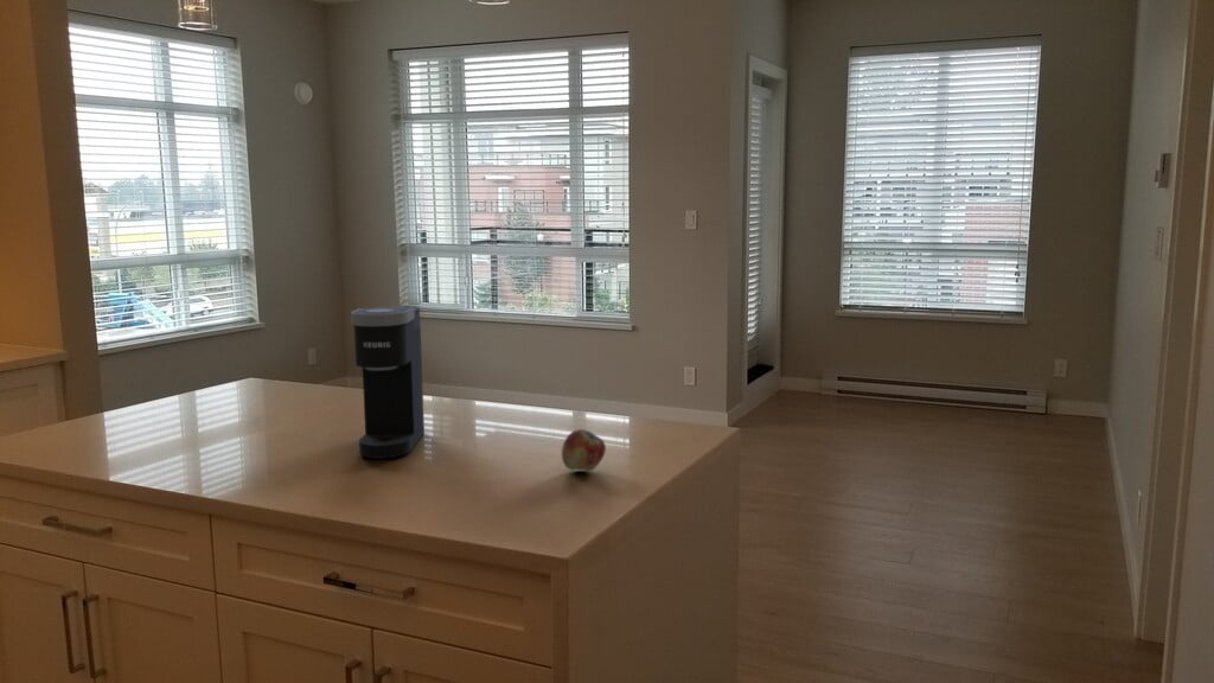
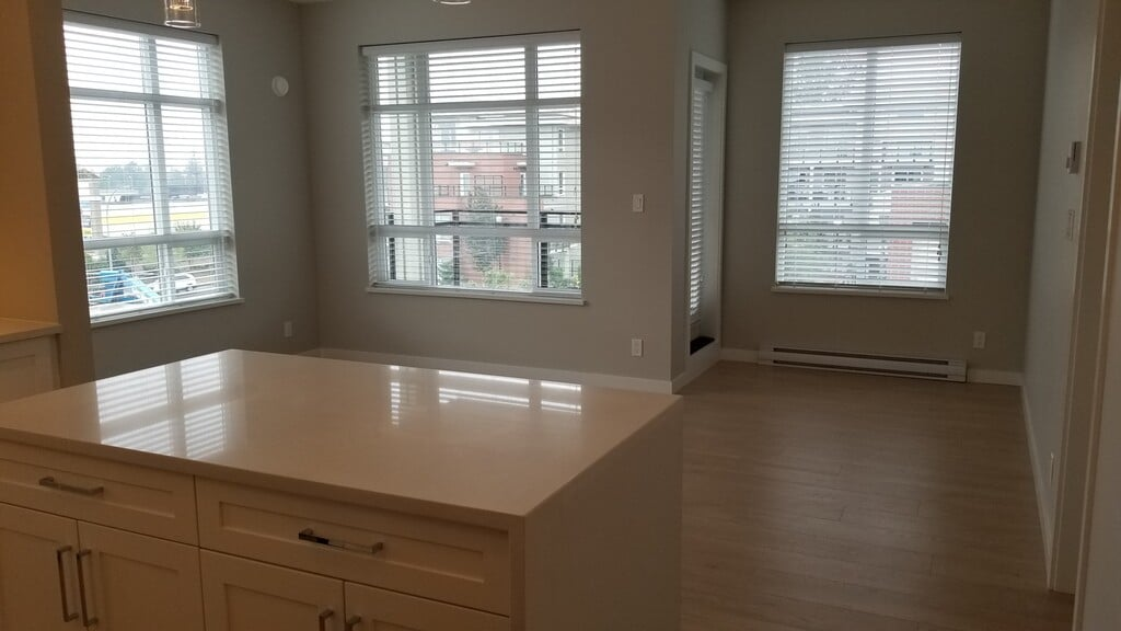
- fruit (583, 451)
- coffee maker (390, 376)
